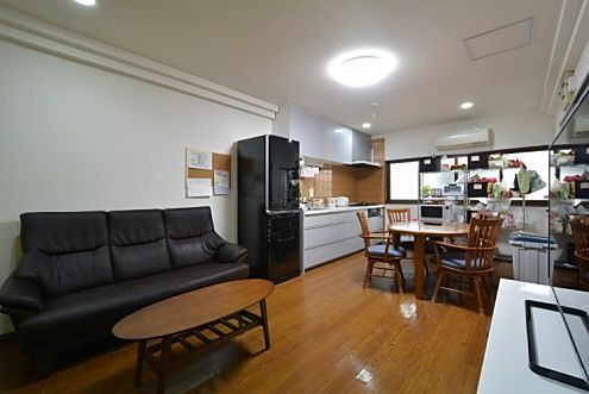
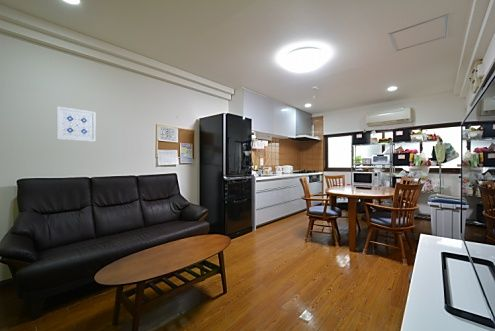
+ wall art (77, 125)
